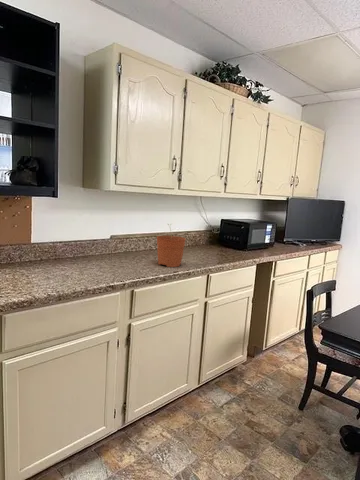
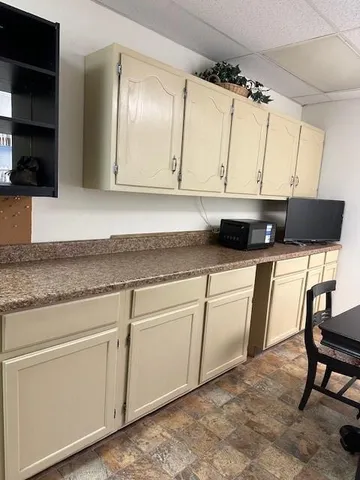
- plant pot (170, 244)
